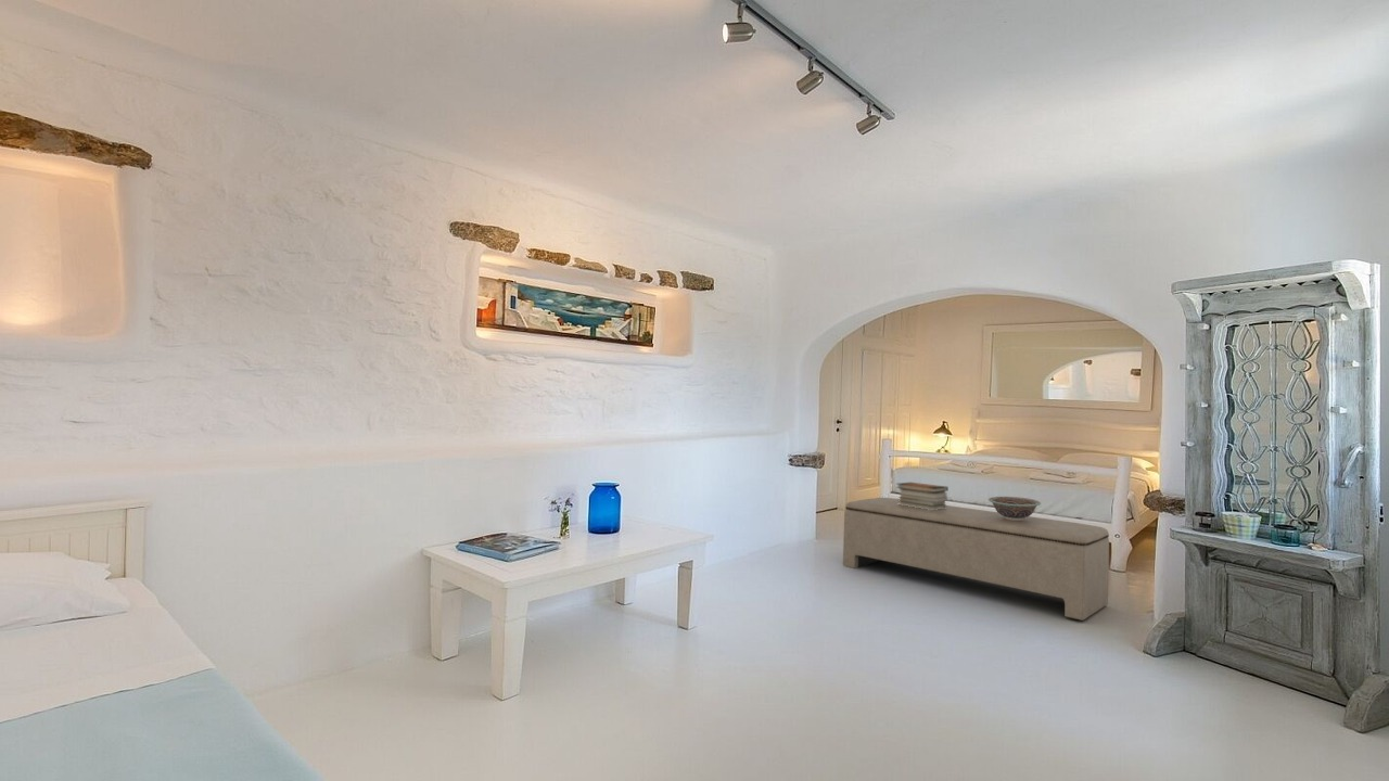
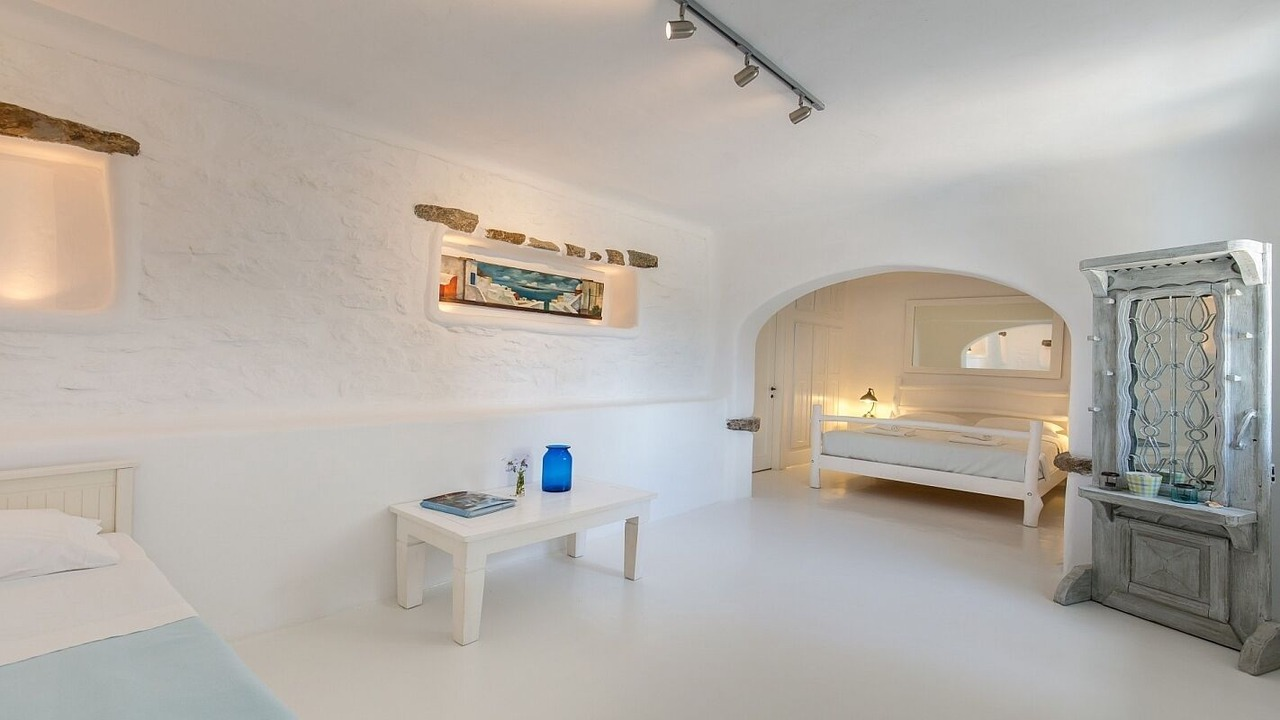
- book stack (921, 495)
- bench (964, 548)
- decorative bowl (1014, 509)
